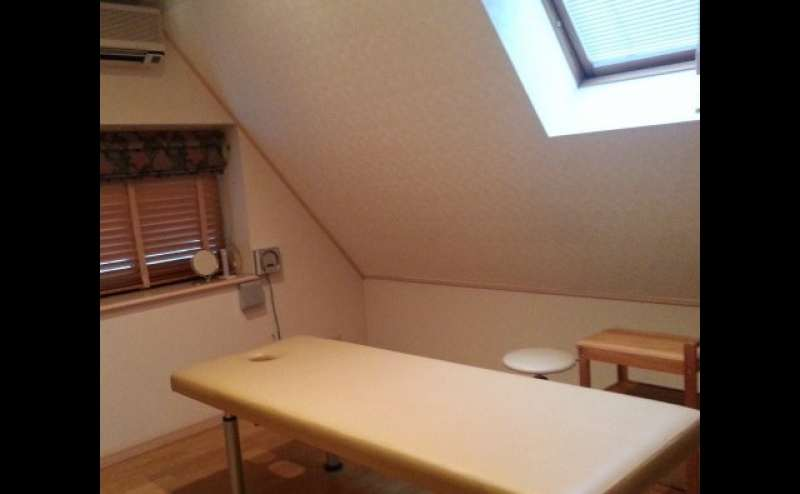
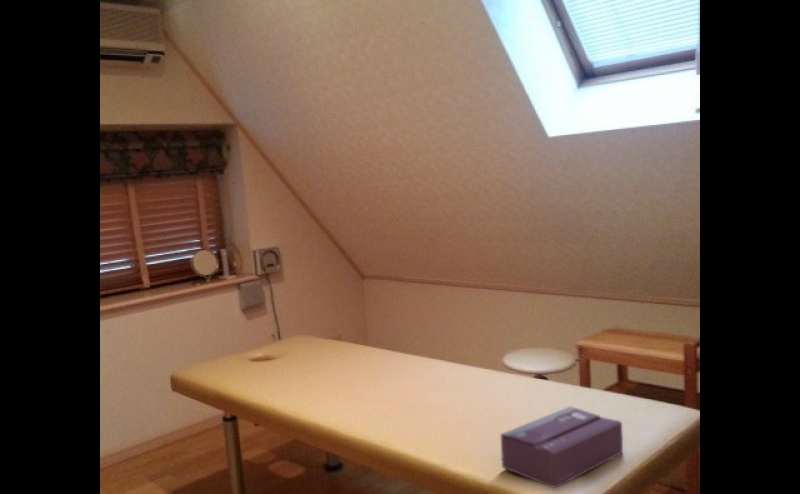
+ tissue box (562, 443)
